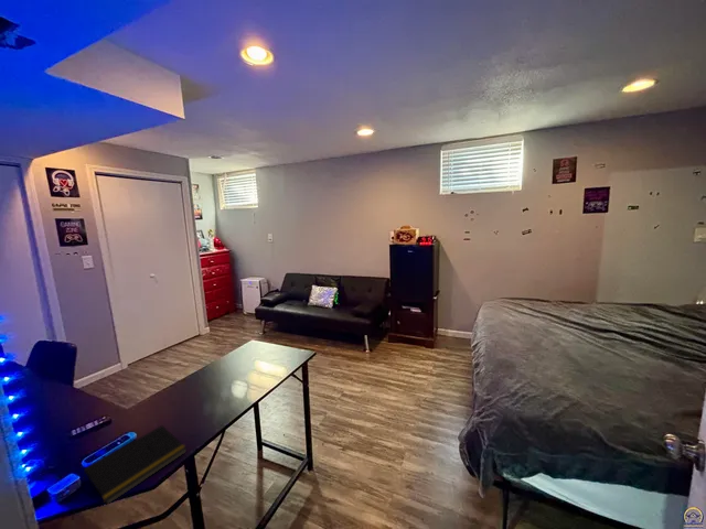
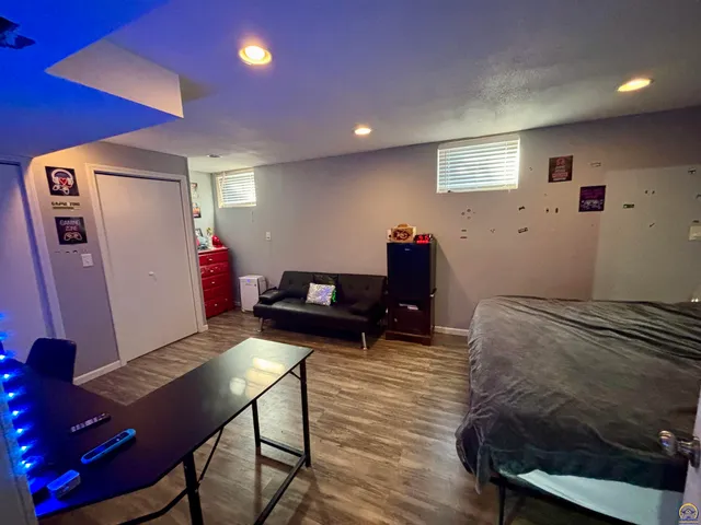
- notepad (138, 458)
